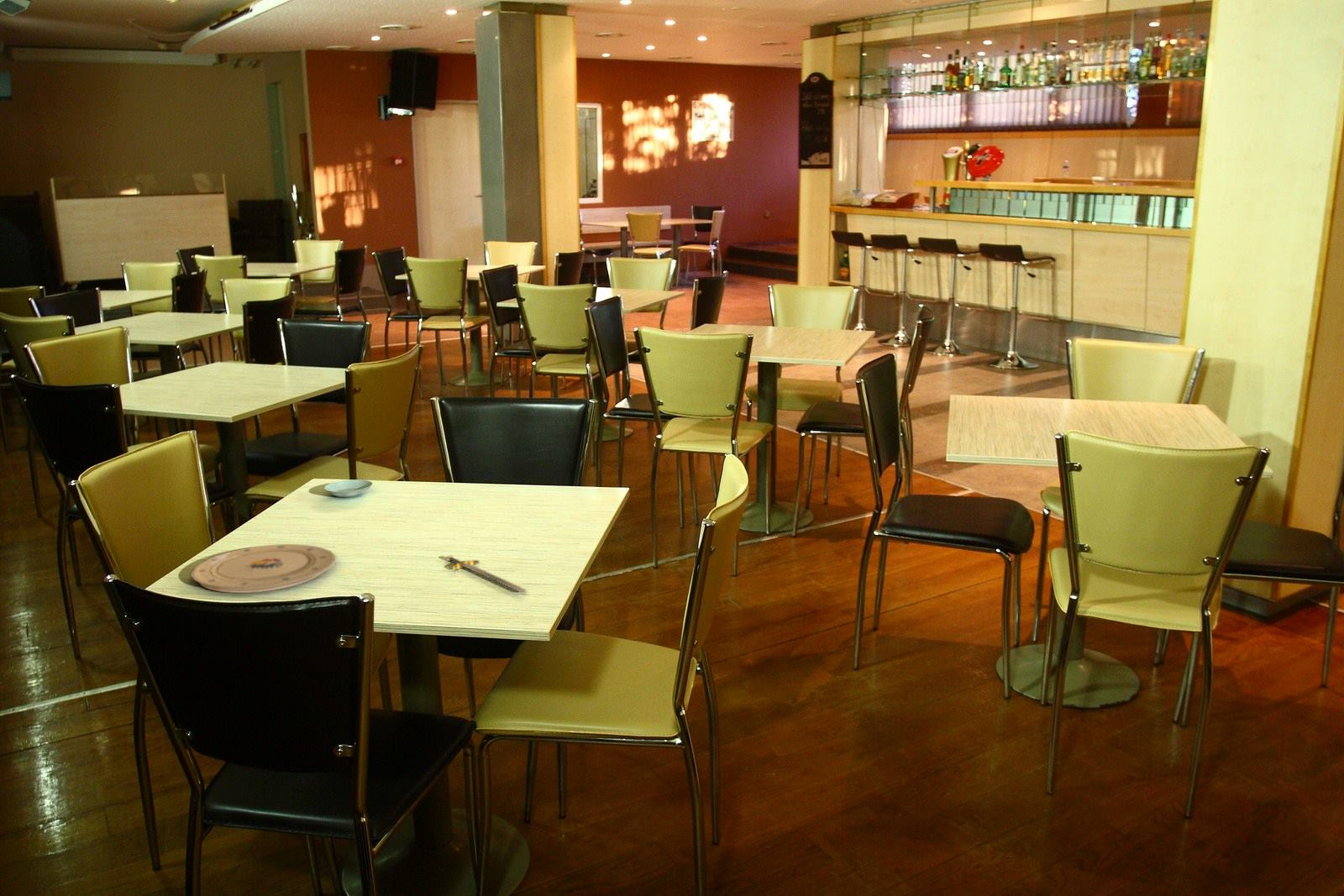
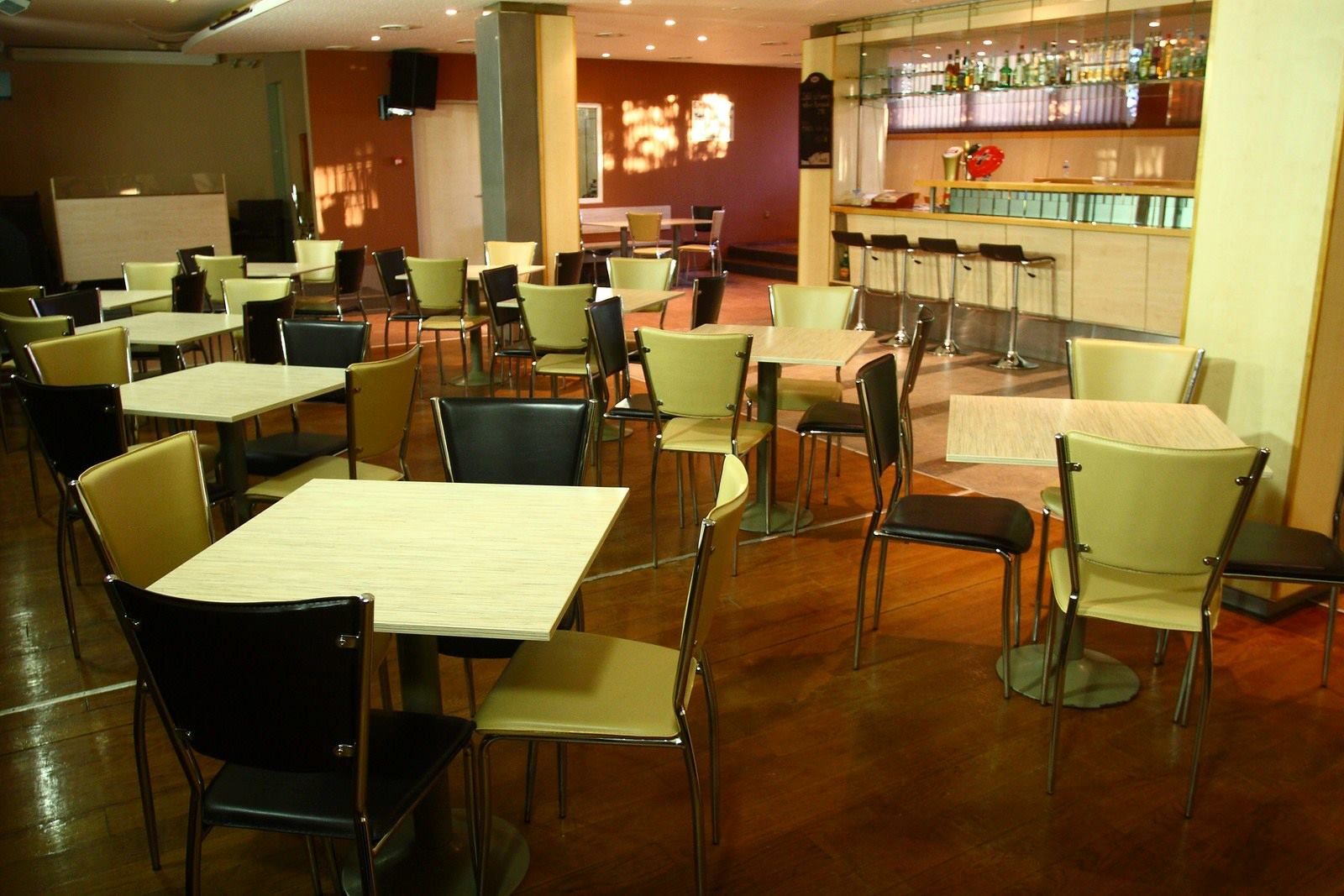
- plate (265, 568)
- plate (486, 573)
- saucer (349, 490)
